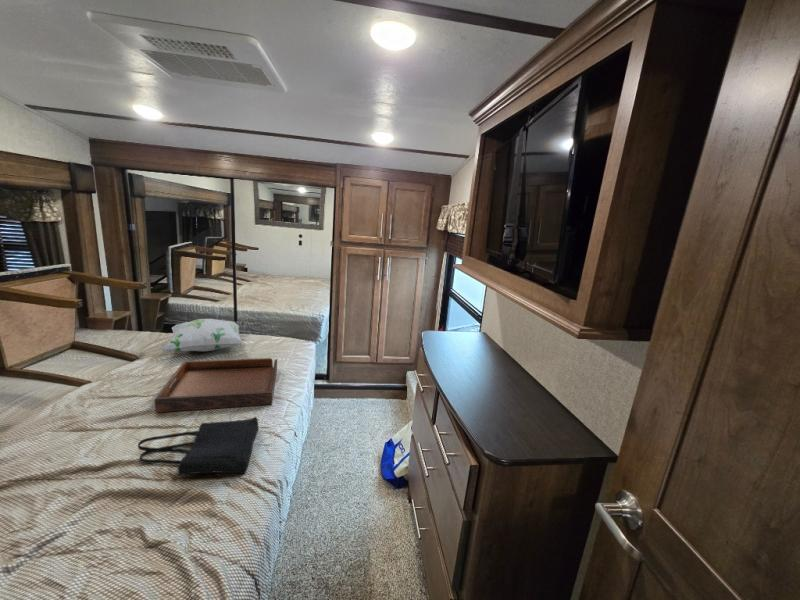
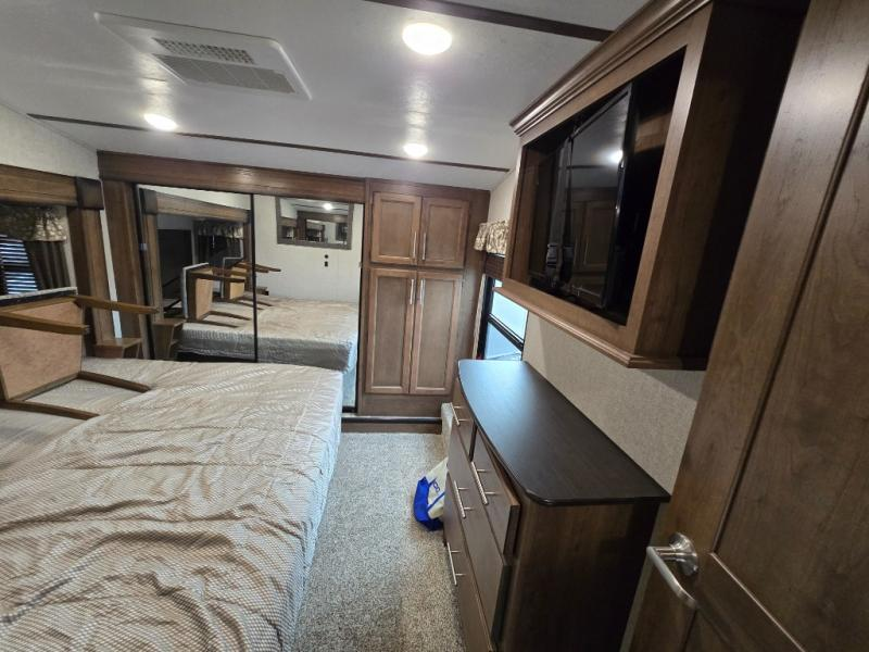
- tote bag (199, 445)
- decorative pillow (207, 334)
- serving tray (225, 381)
